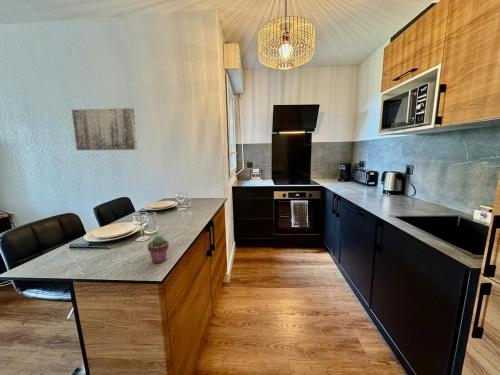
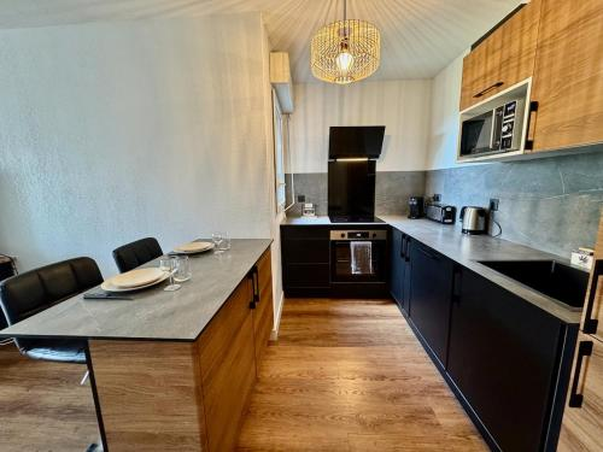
- wall art (104, 129)
- potted succulent (158, 248)
